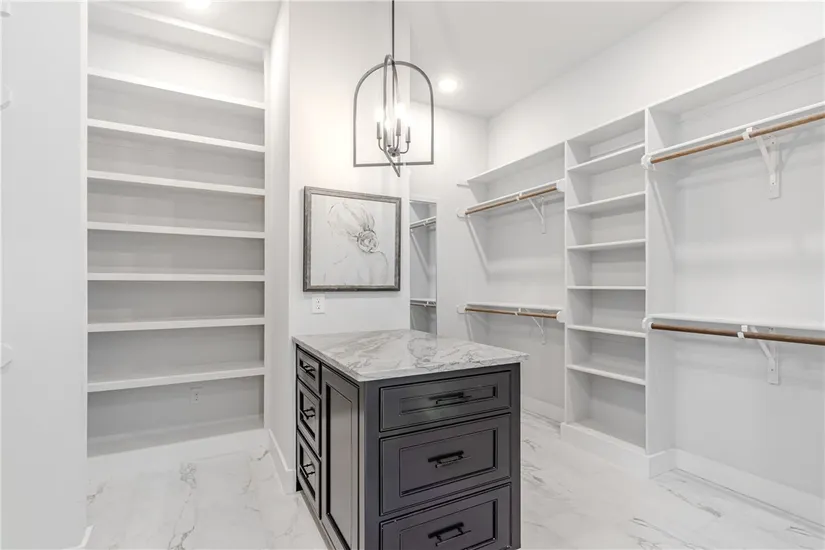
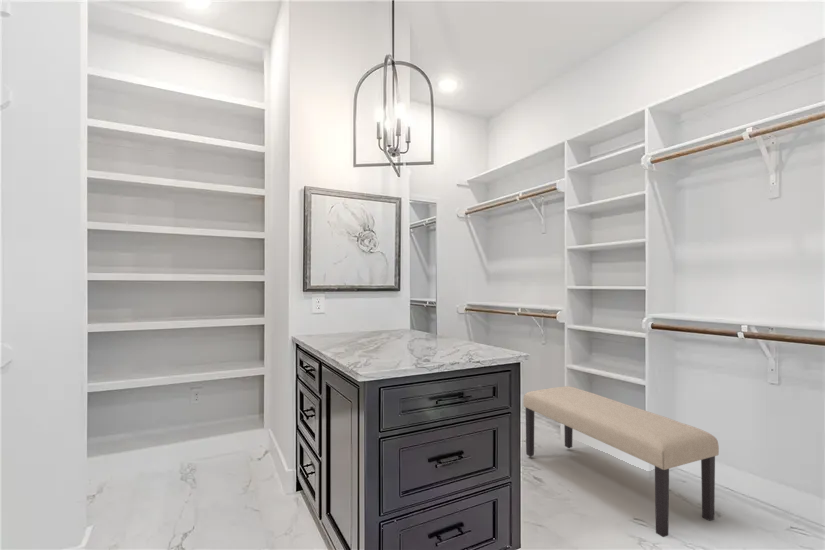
+ bench (605, 443)
